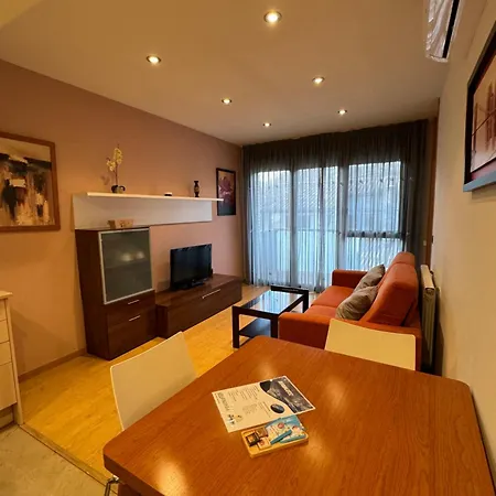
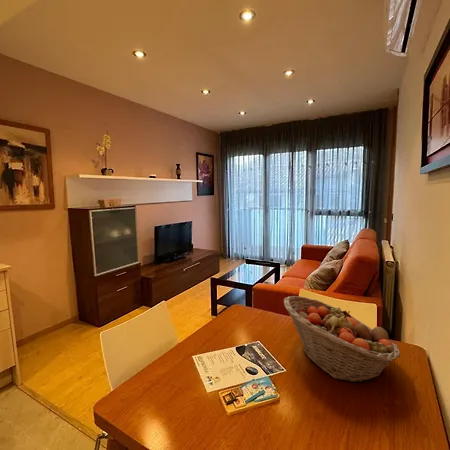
+ fruit basket (335, 331)
